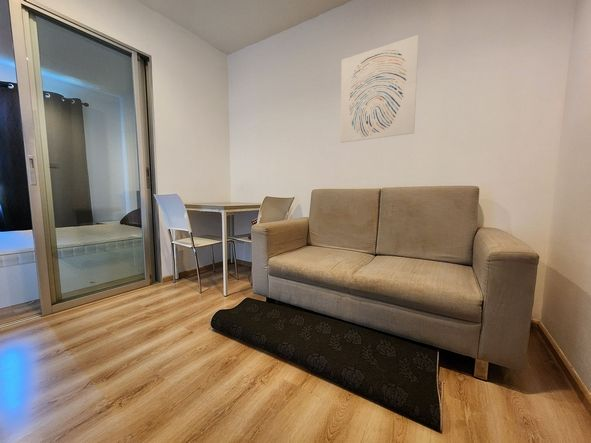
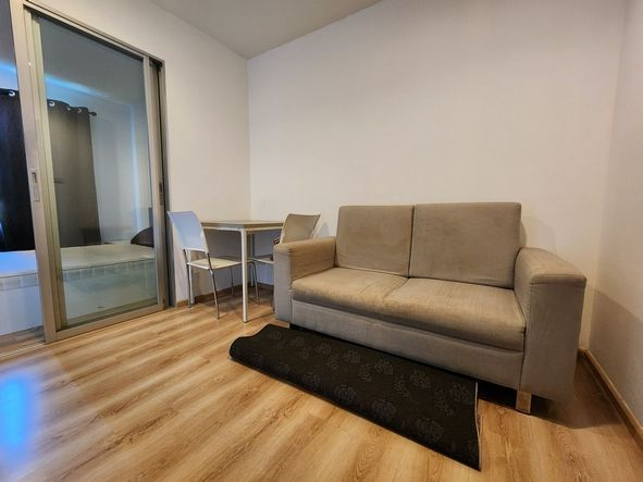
- wall art (375, 94)
